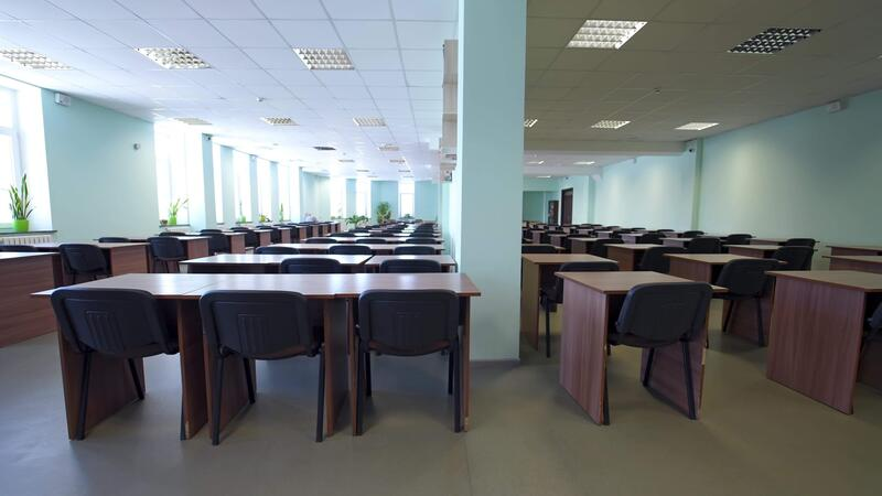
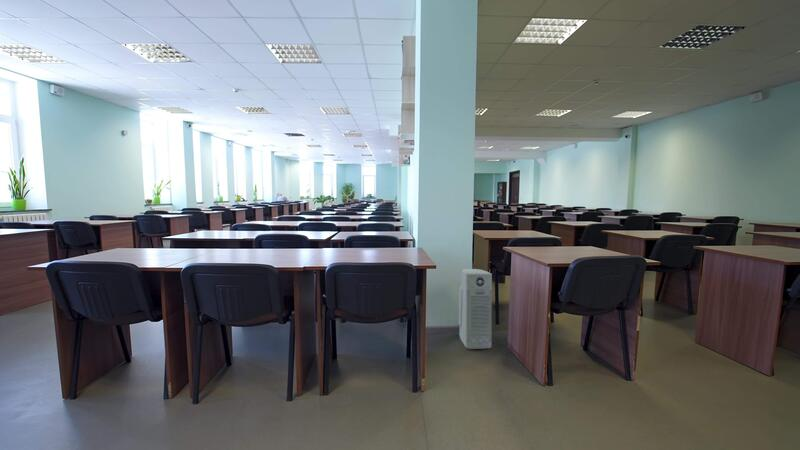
+ air purifier (474, 306)
